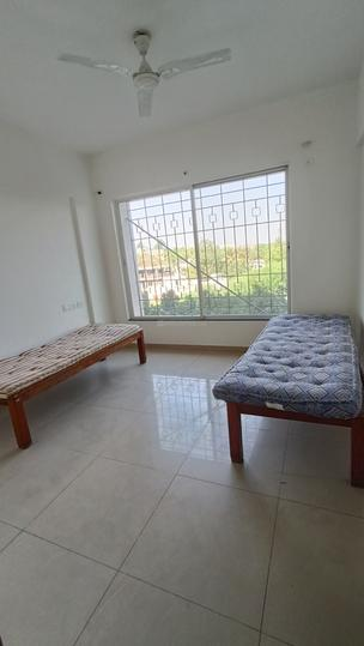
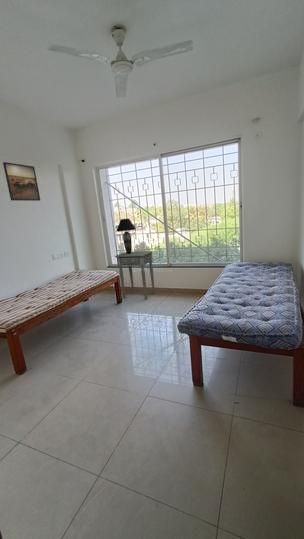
+ table lamp (126, 236)
+ side table (132, 275)
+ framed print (23, 182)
